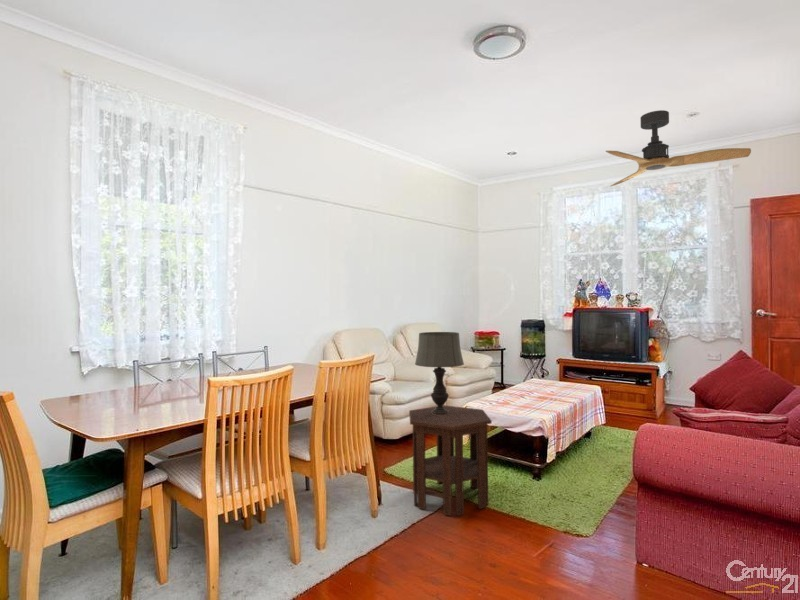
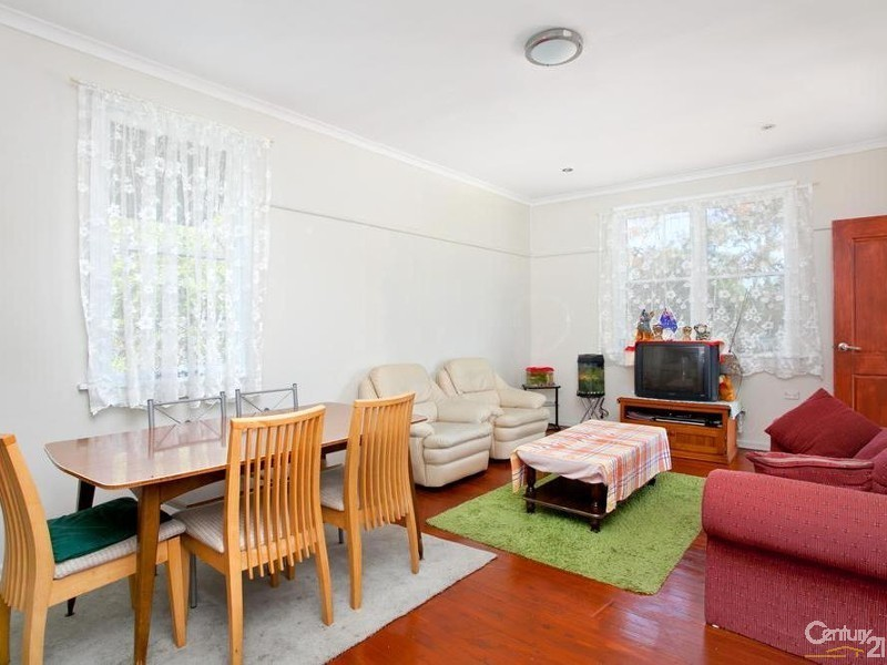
- side table (448, 456)
- table lamp (439, 372)
- ceiling fan (668, 145)
